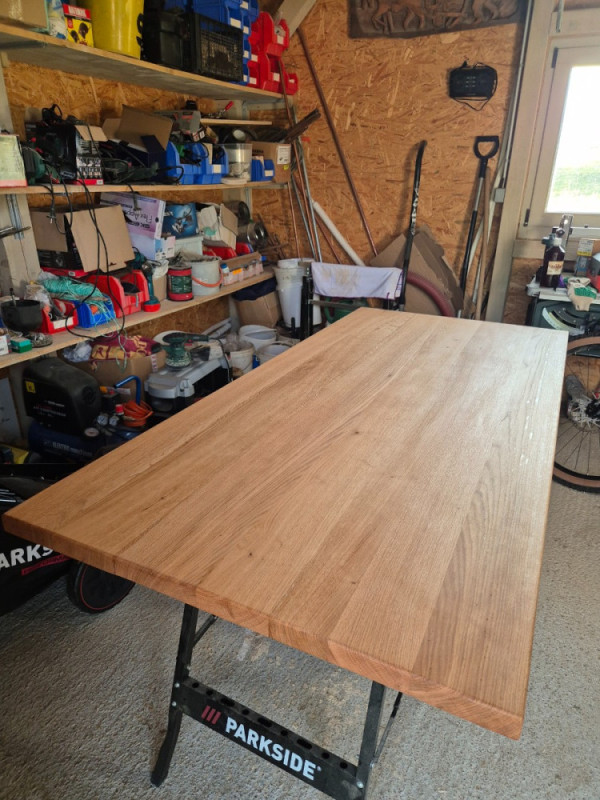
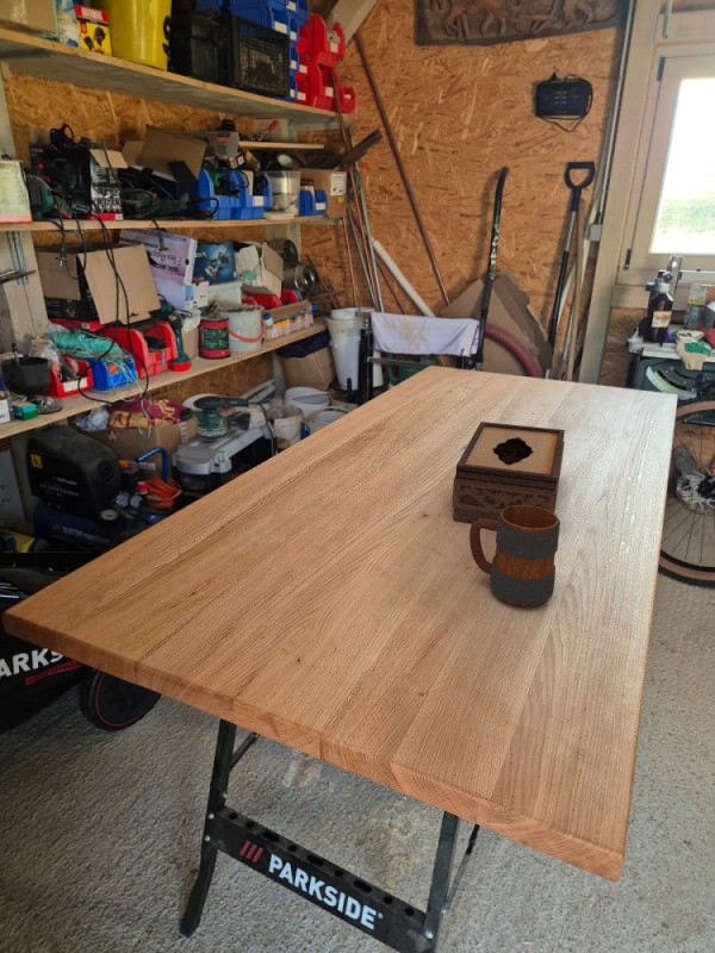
+ mug (511, 553)
+ tissue box (511, 472)
